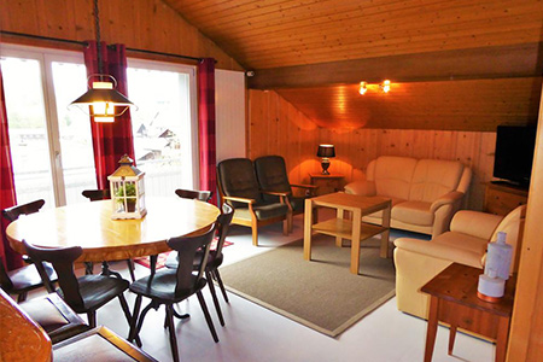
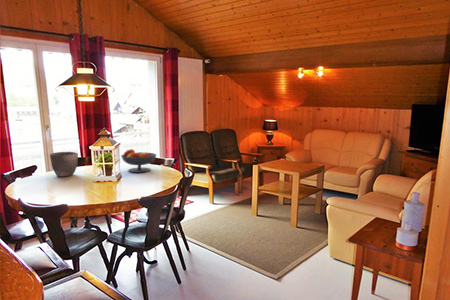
+ bowl (64, 164)
+ fruit bowl (139, 160)
